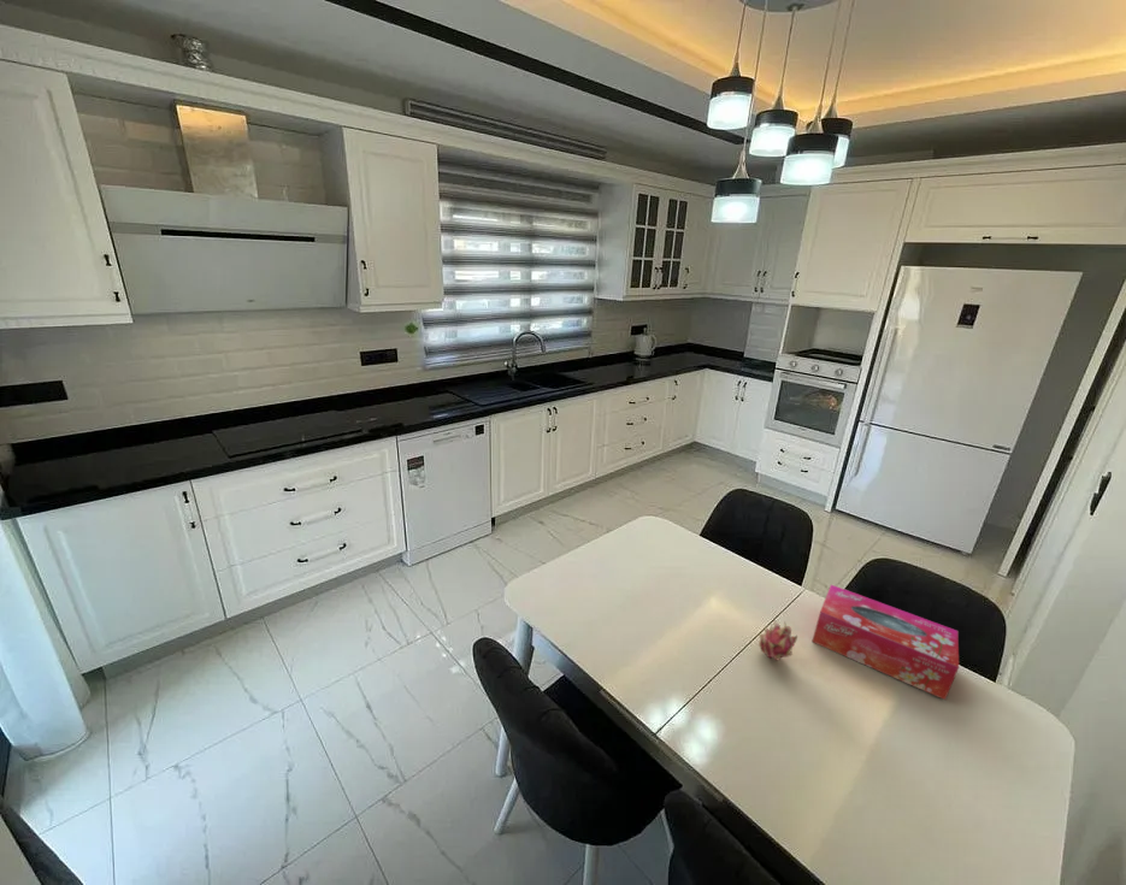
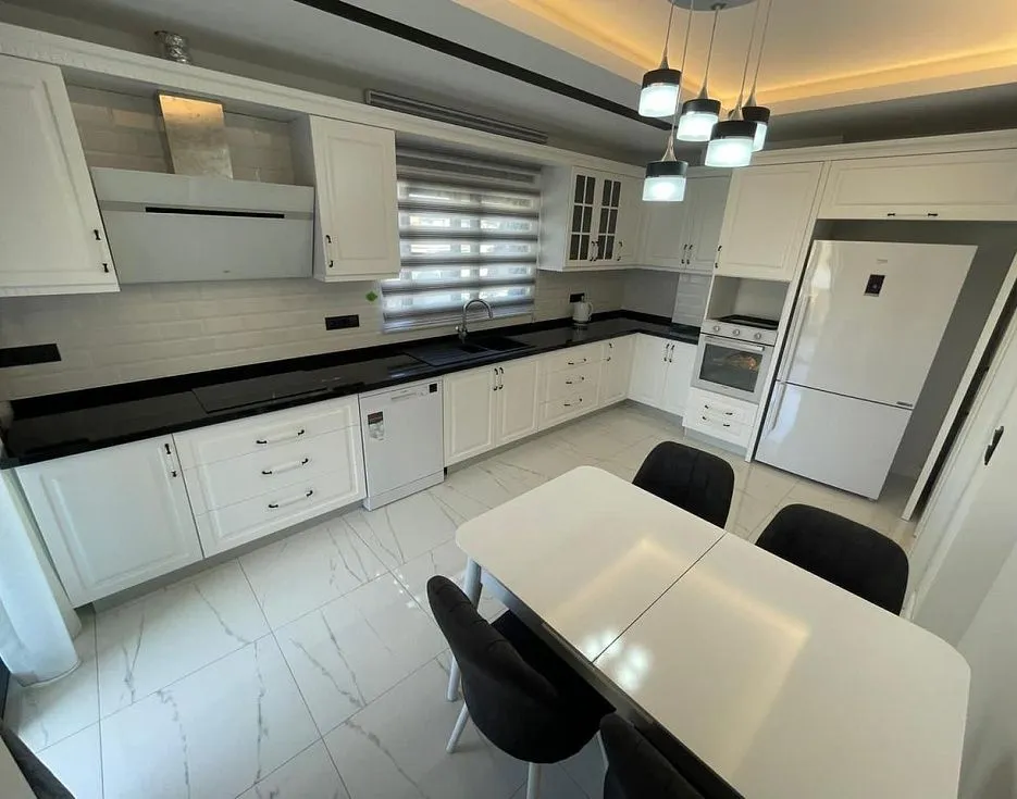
- tissue box (882, 636)
- fruit (777, 638)
